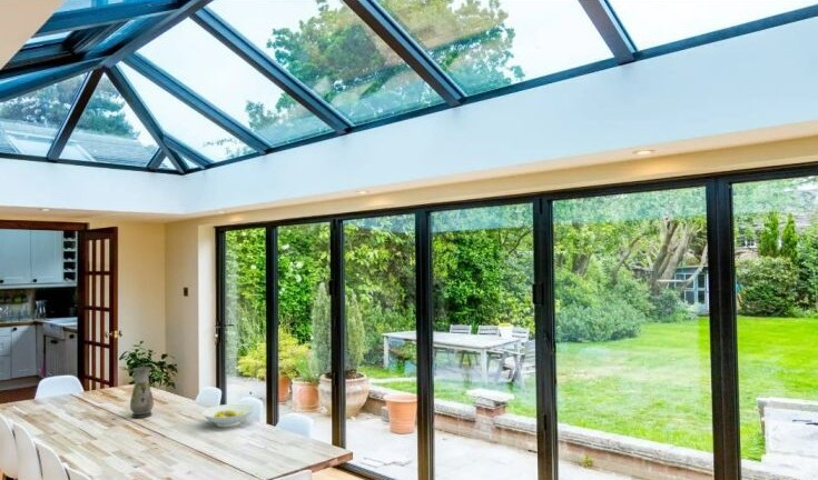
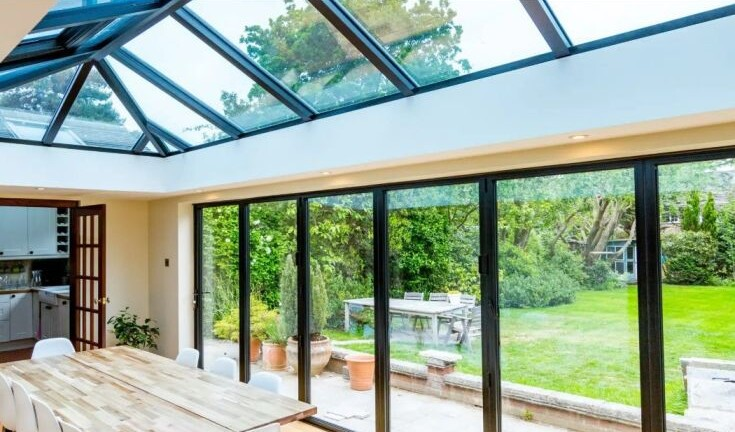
- vase (141, 391)
- bowl (228, 416)
